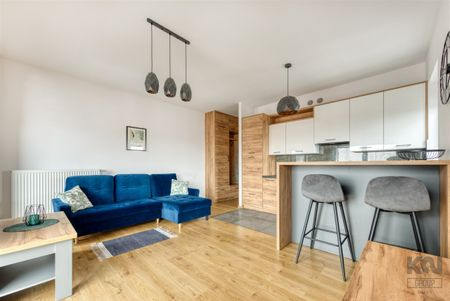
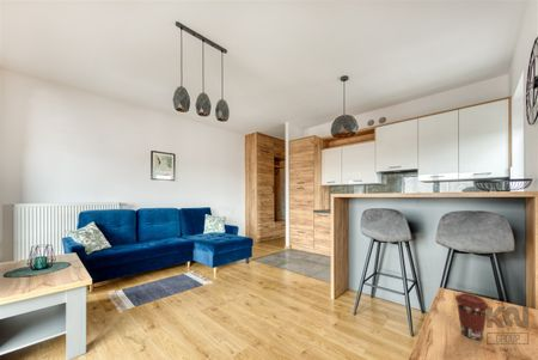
+ coffee cup (471, 316)
